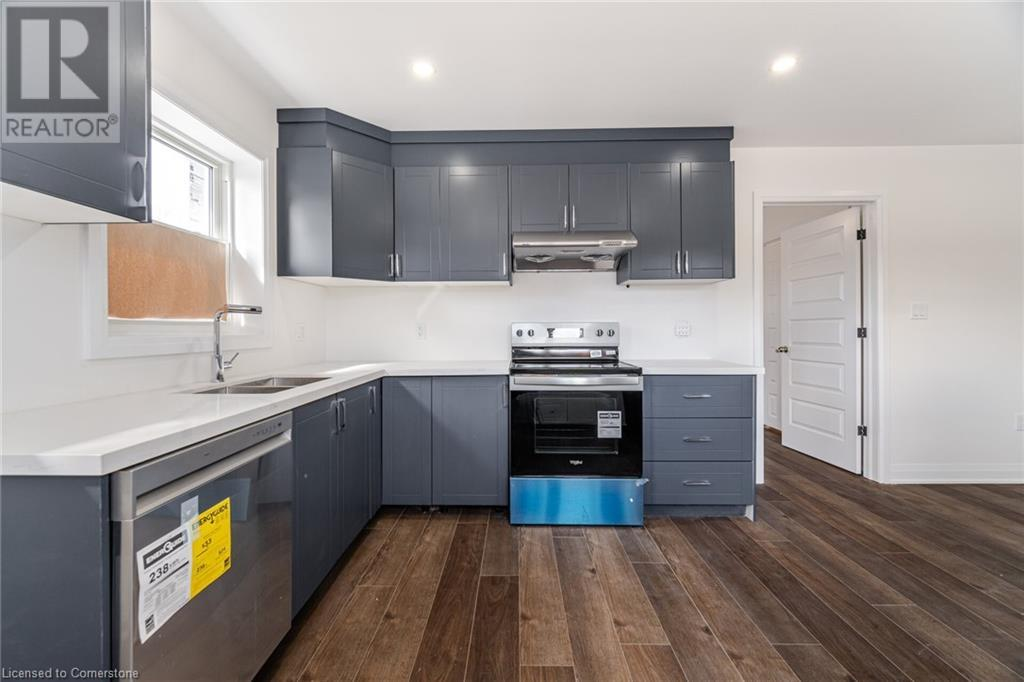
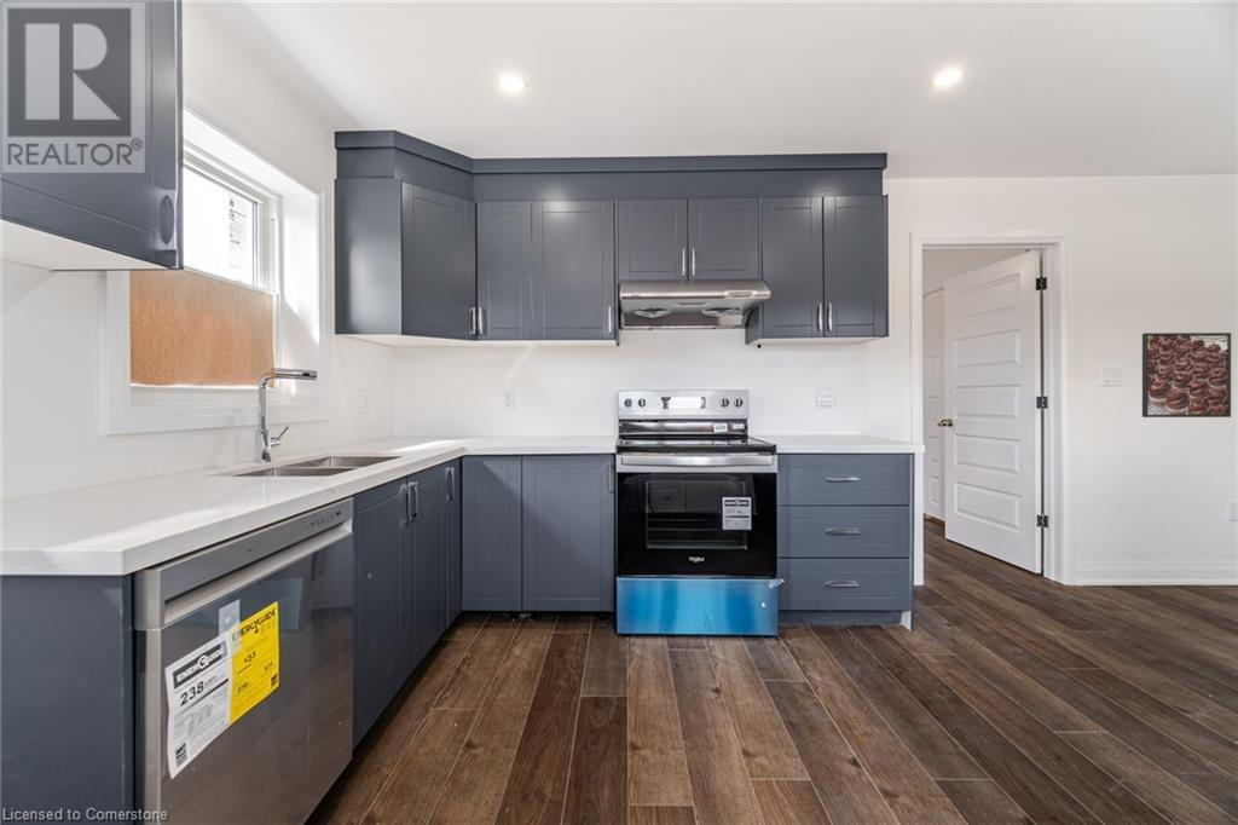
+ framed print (1186, 375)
